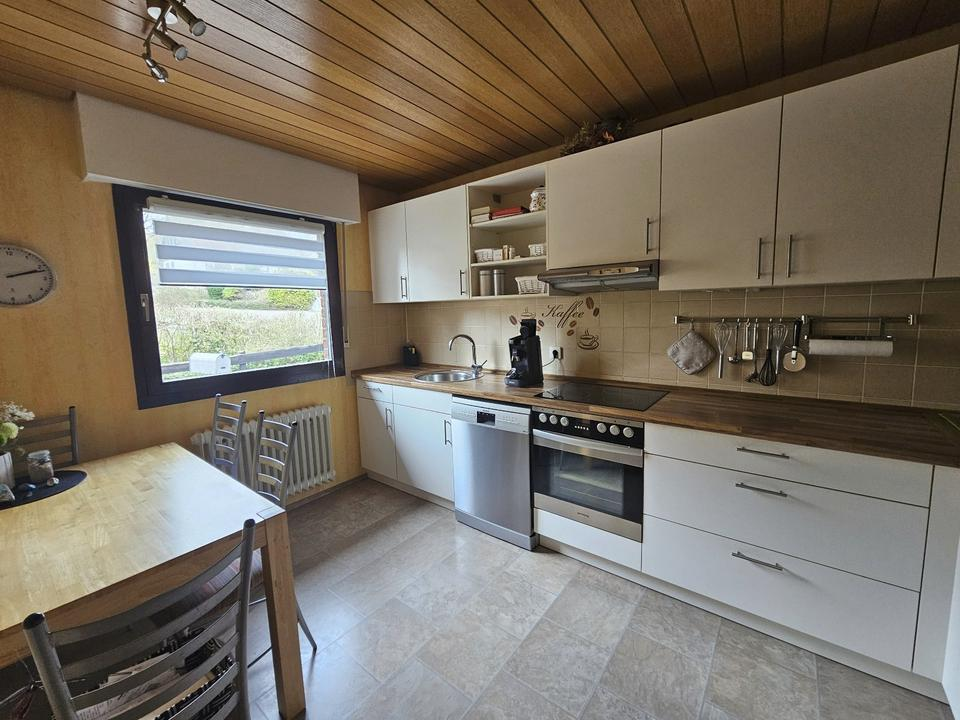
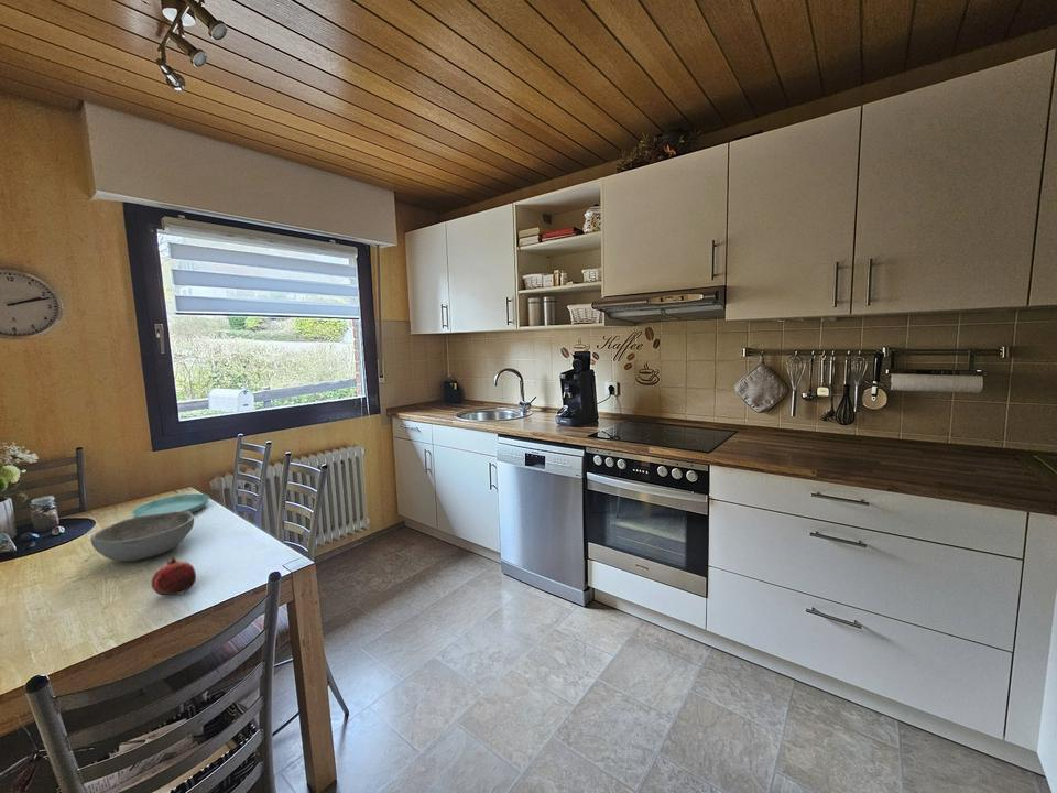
+ saucer (172, 508)
+ bowl (146, 539)
+ fruit (174, 574)
